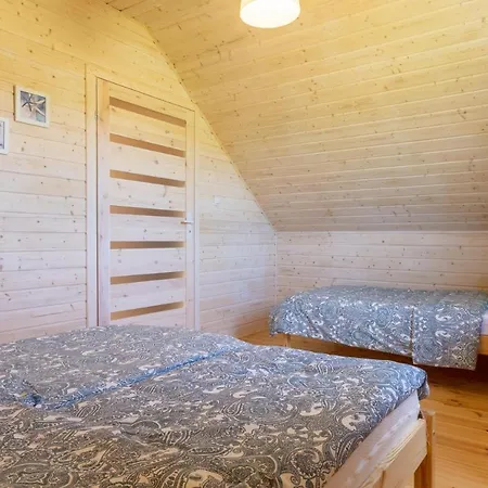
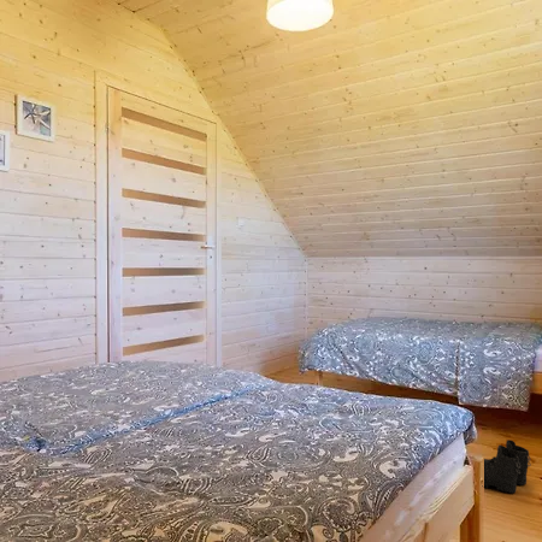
+ boots (495, 460)
